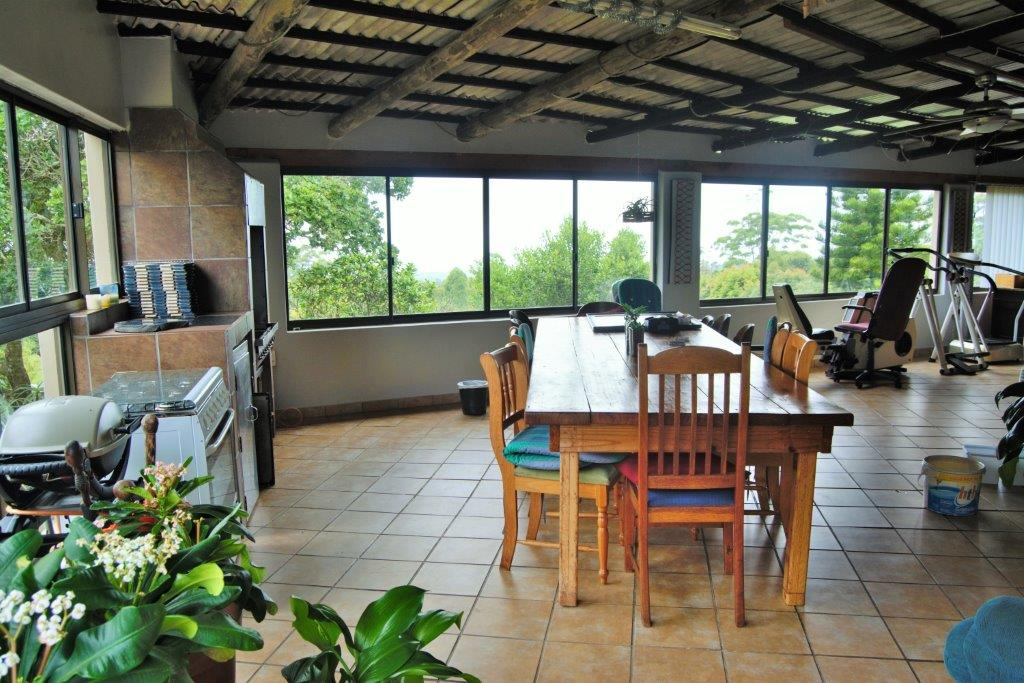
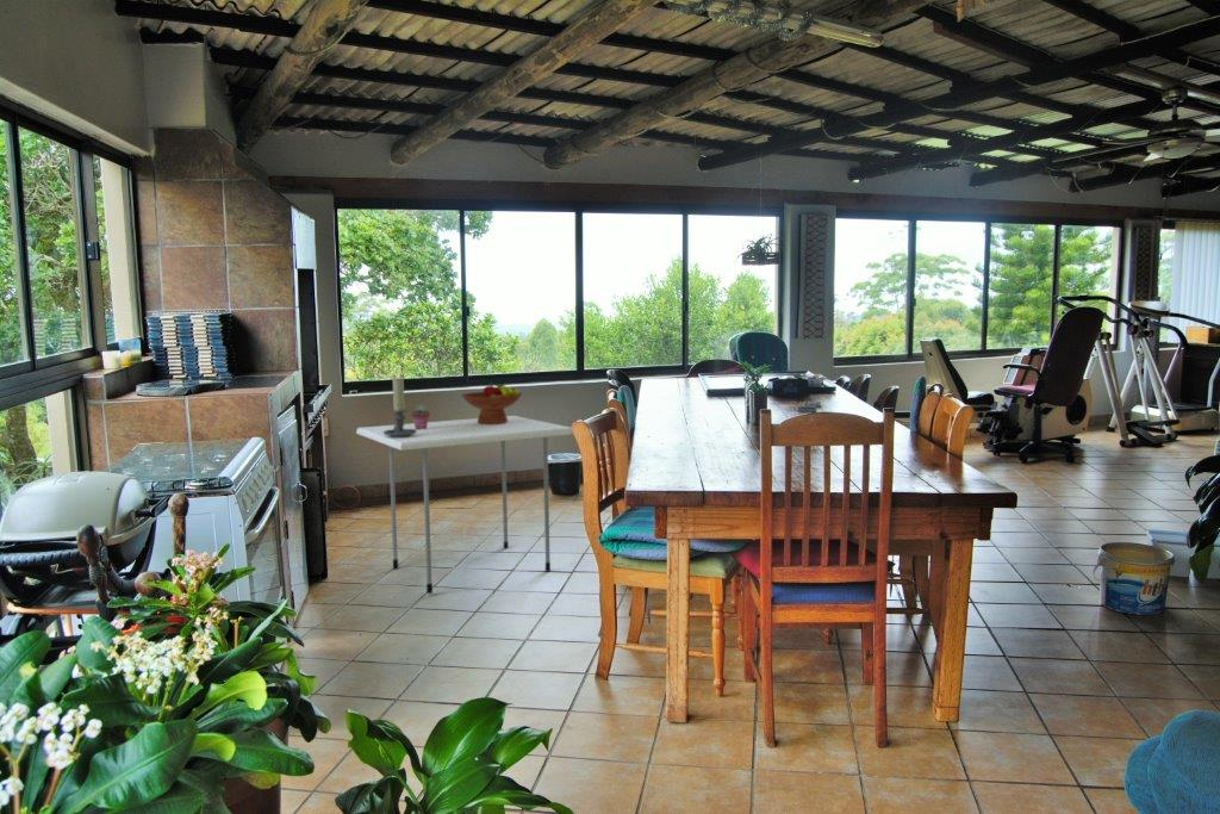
+ candle holder (398, 405)
+ dining table (503, 498)
+ potted succulent (421, 416)
+ fruit bowl (492, 402)
